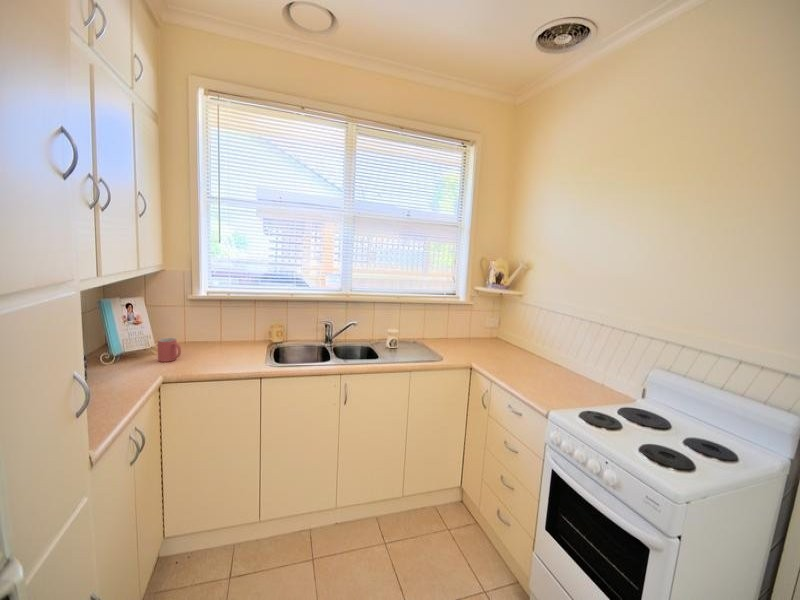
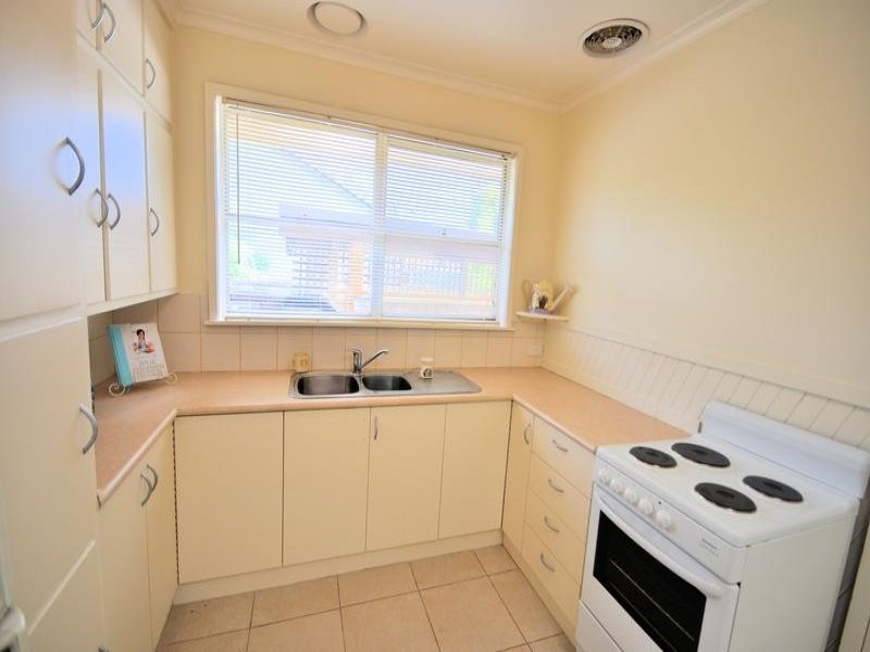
- mug (170, 350)
